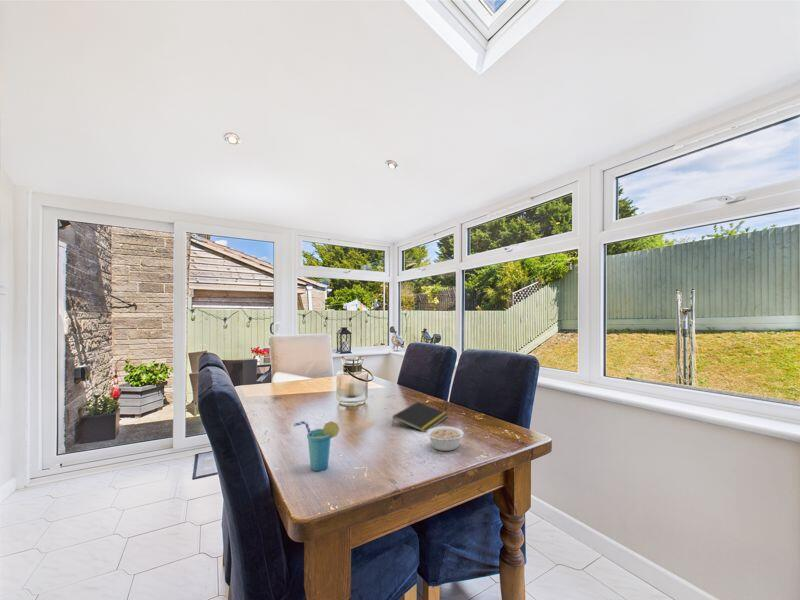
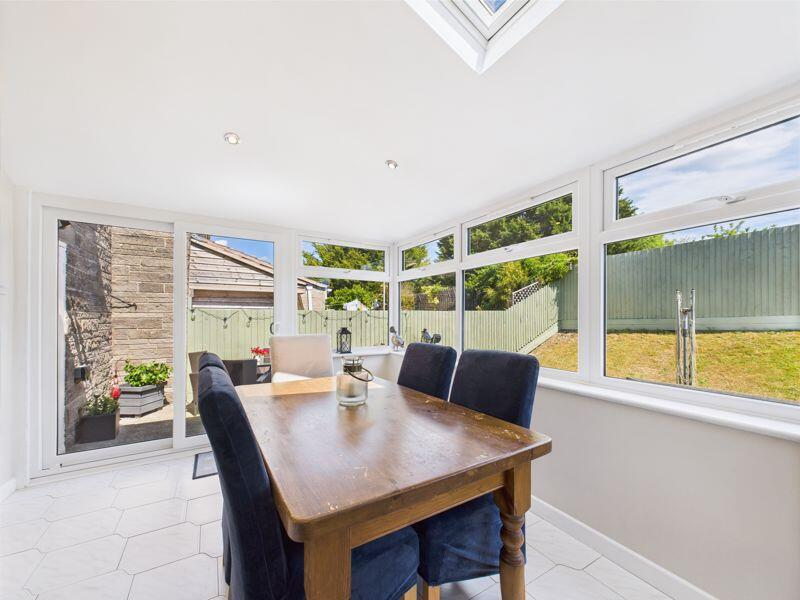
- legume (446, 437)
- cup (316, 443)
- notepad (421, 416)
